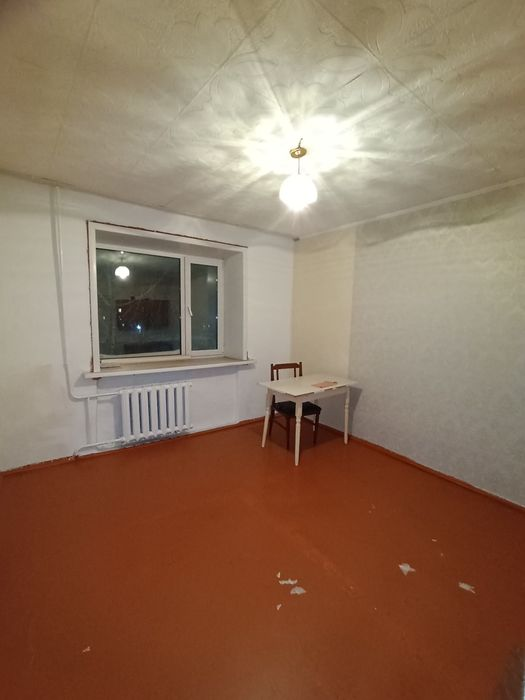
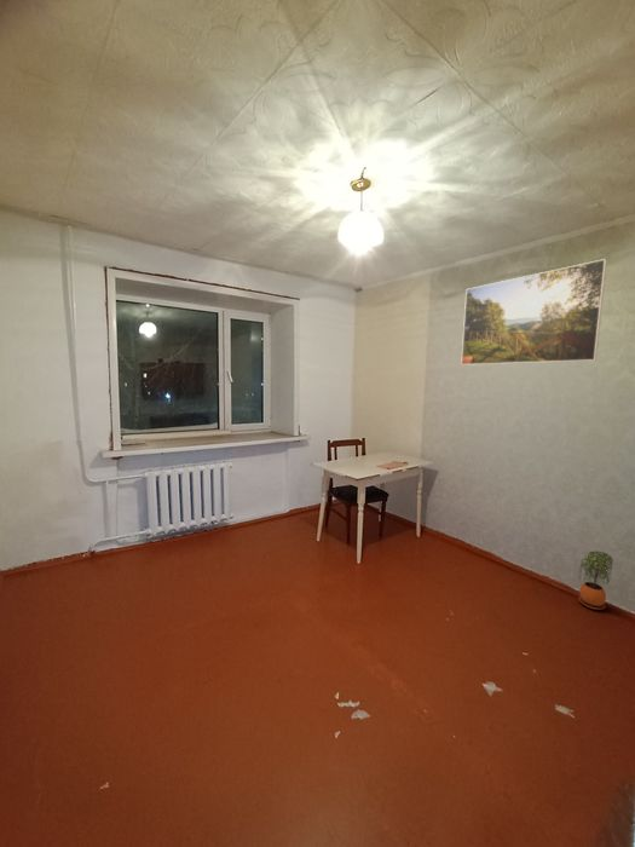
+ potted plant (594, 578)
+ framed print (523, 319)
